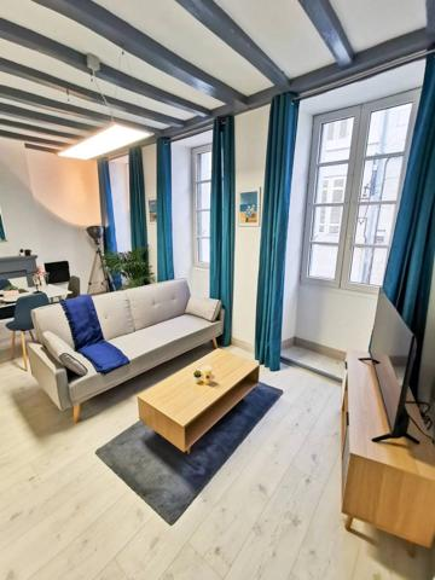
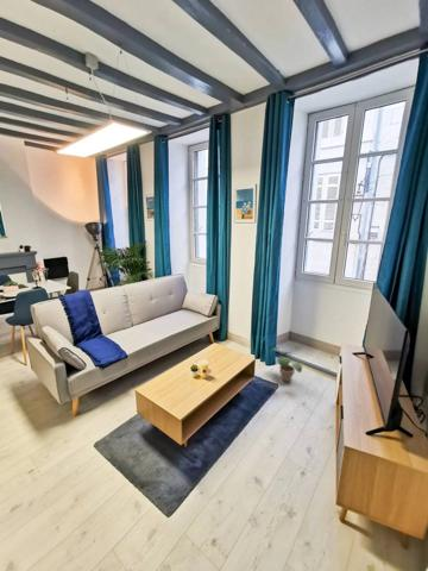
+ potted plant (287, 364)
